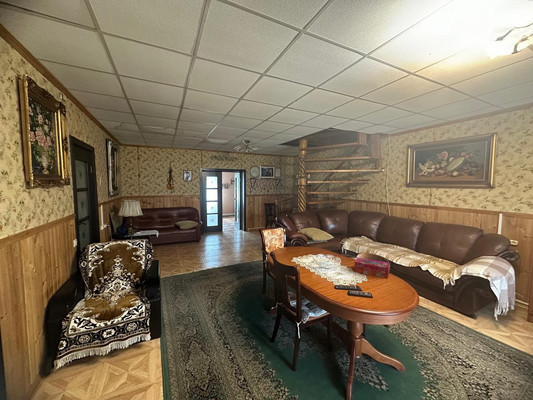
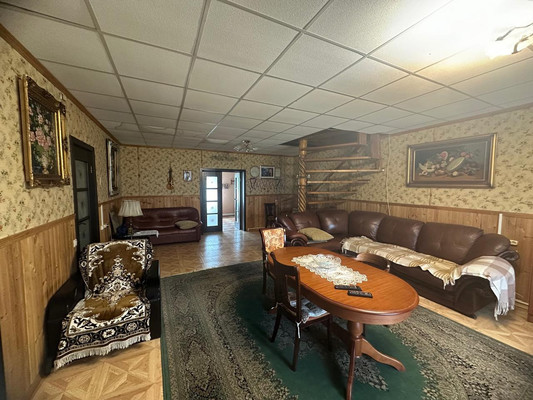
- tissue box (371, 267)
